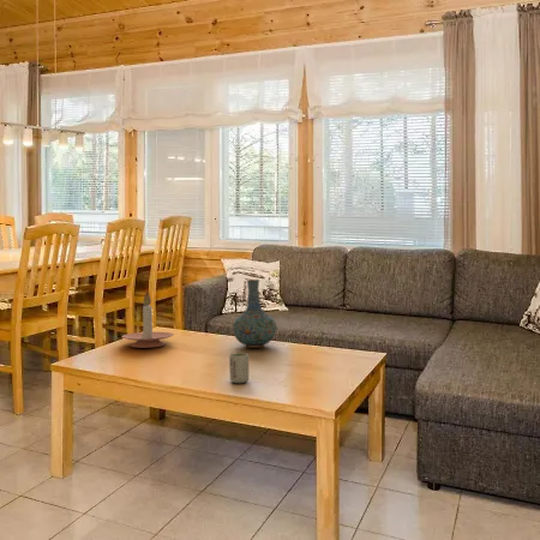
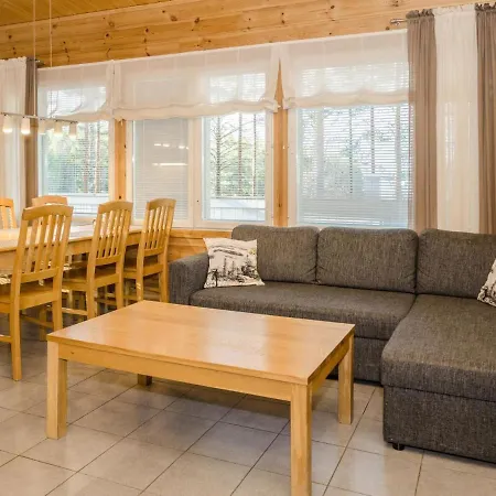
- vase (254, 313)
- candle holder (148, 317)
- cup (239, 367)
